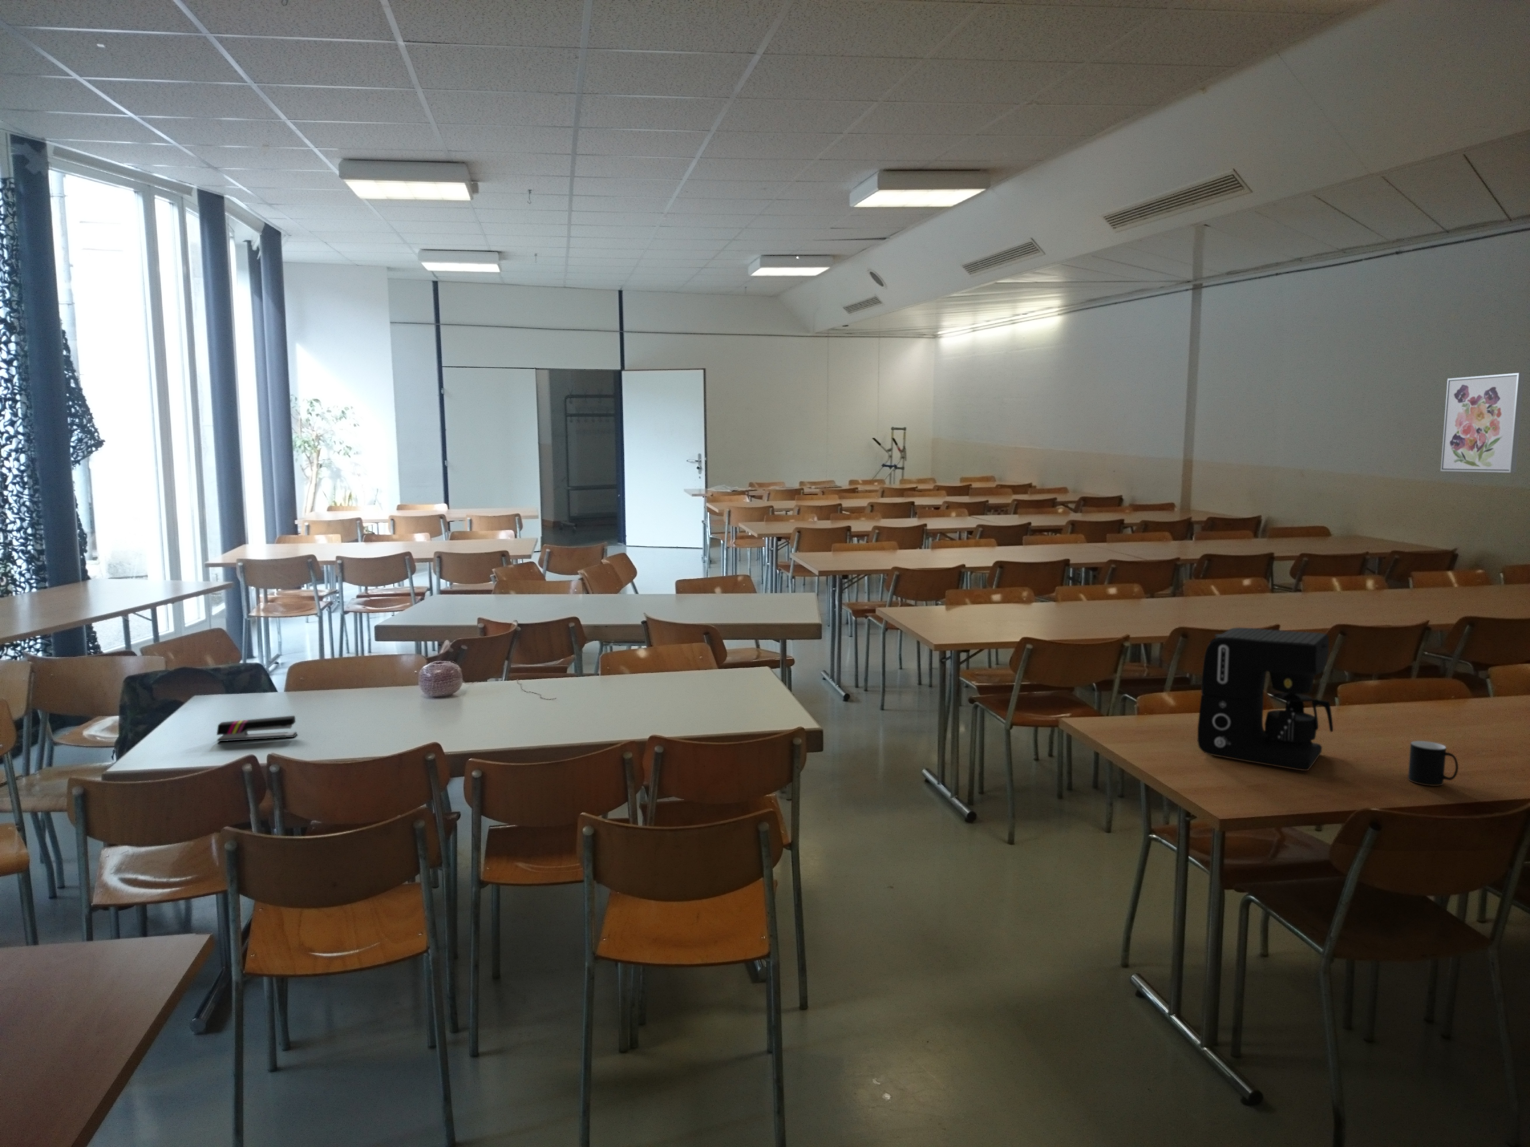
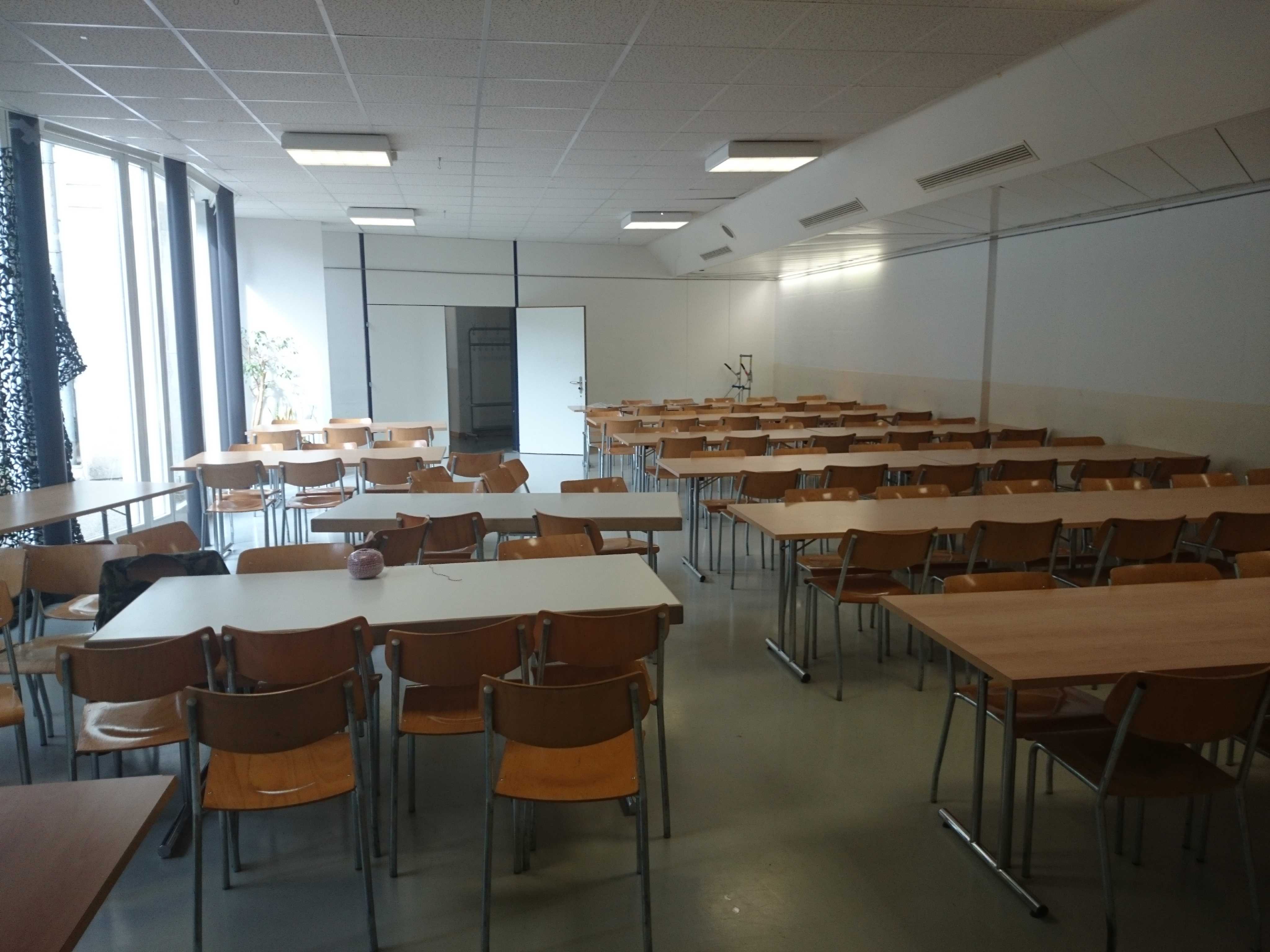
- coffee maker (1272, 695)
- stapler (257, 728)
- cup (1434, 765)
- wall art (1481, 424)
